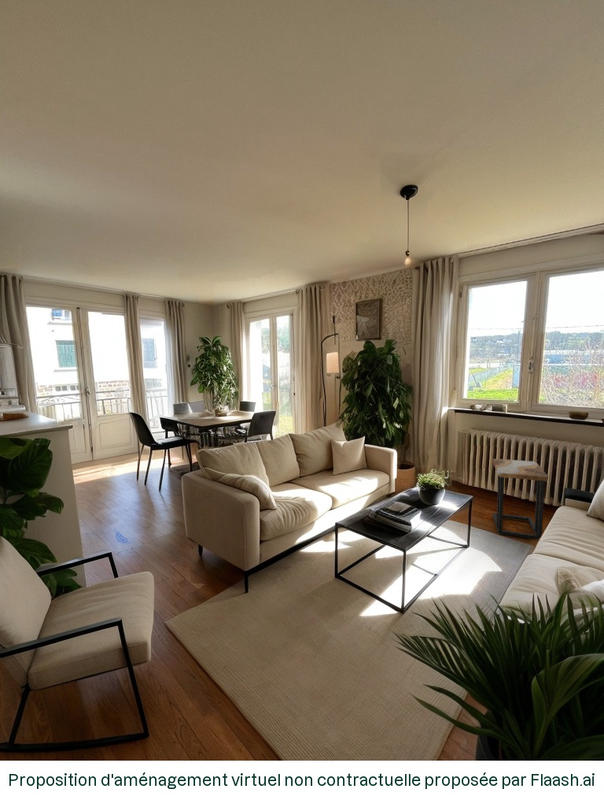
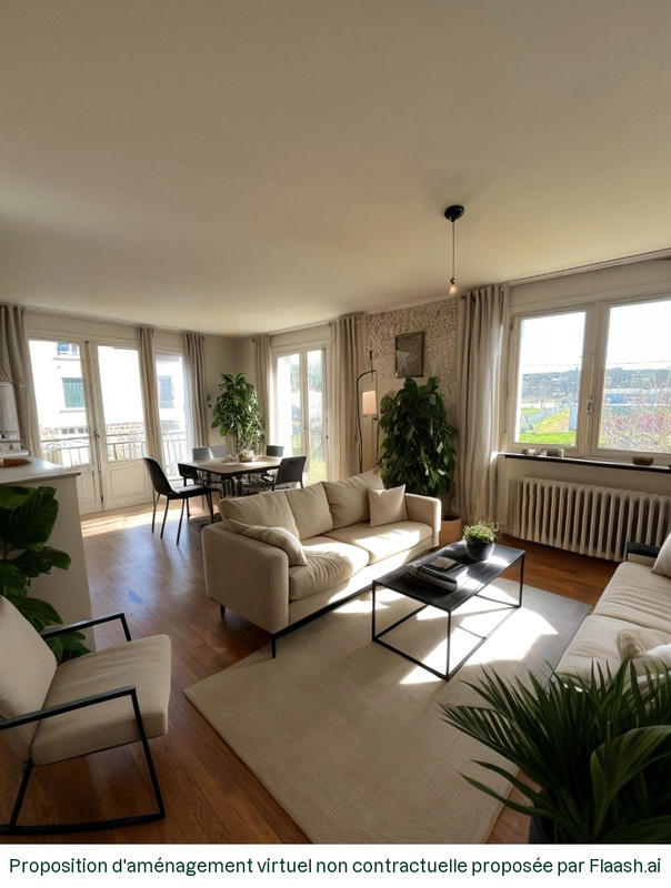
- side table (503, 496)
